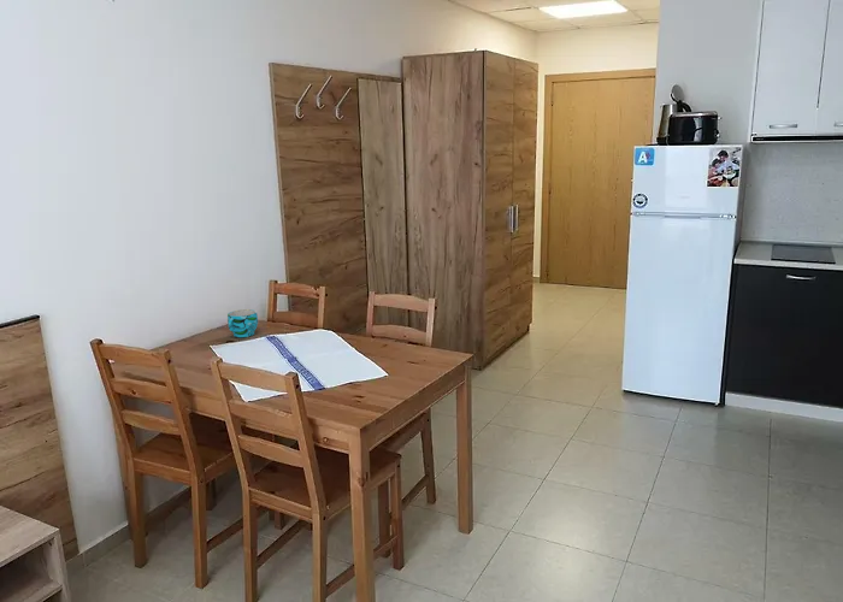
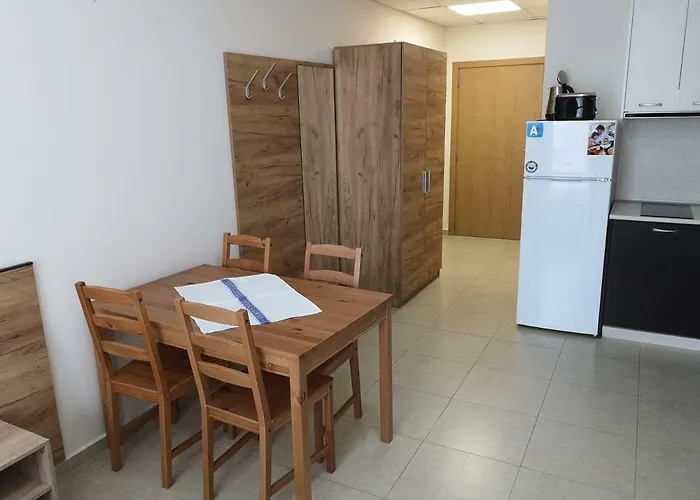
- cup (242, 324)
